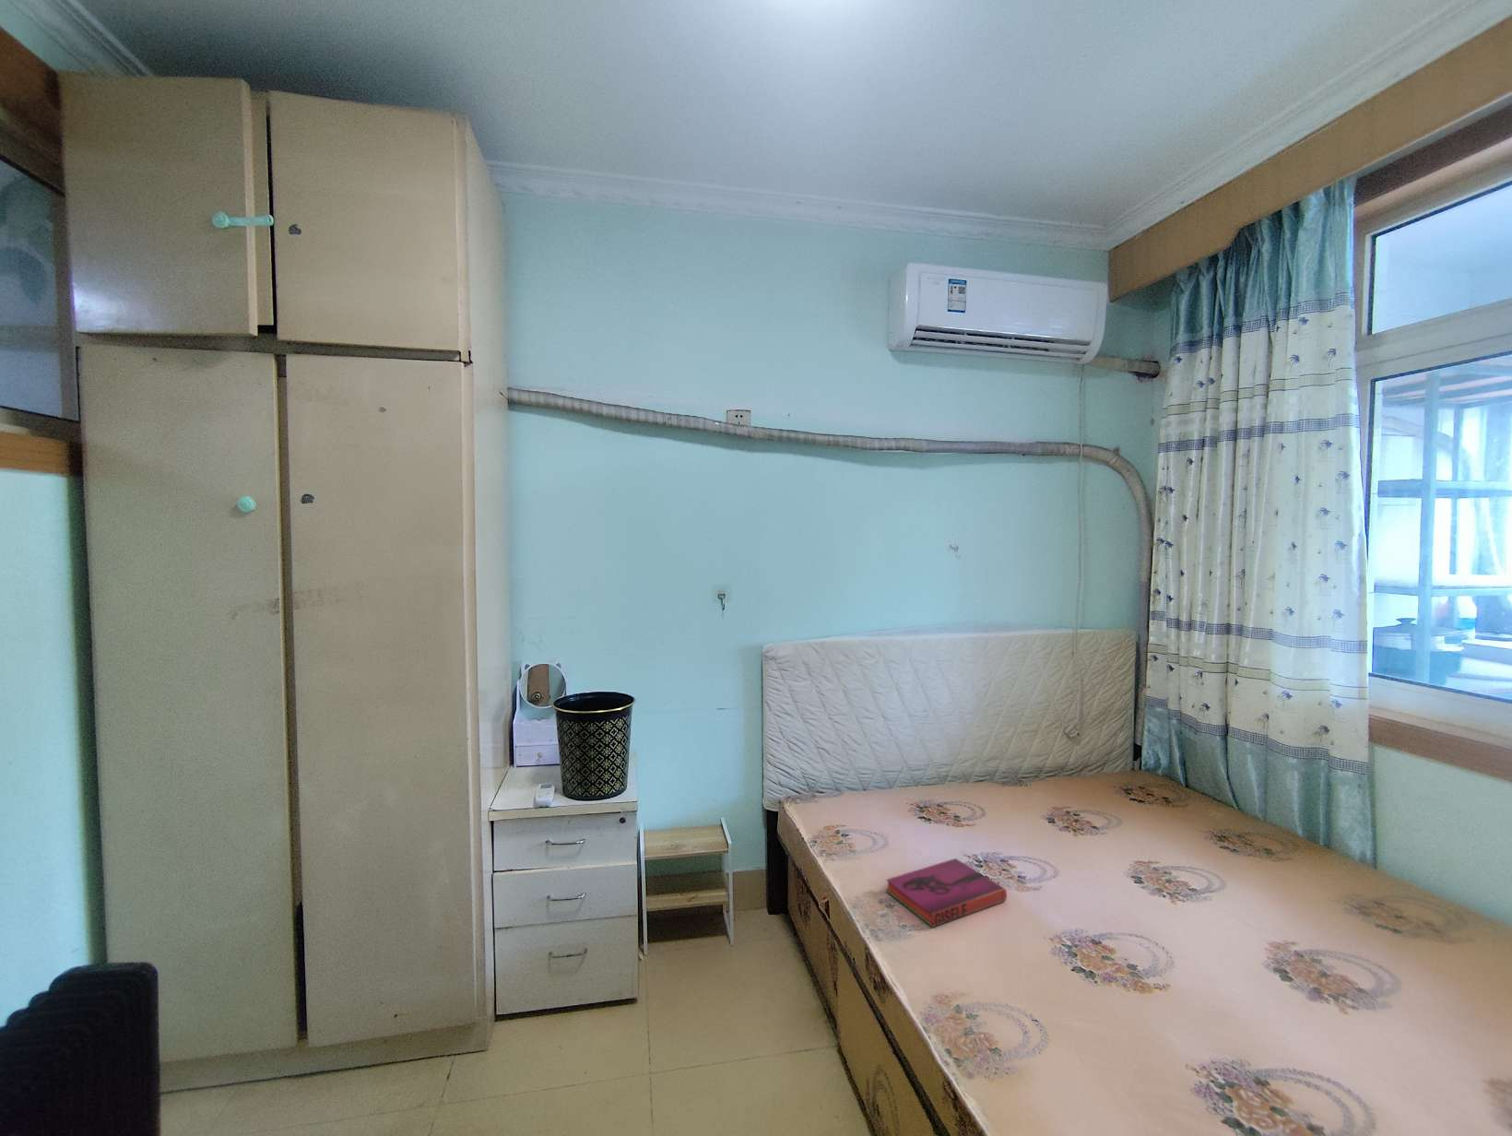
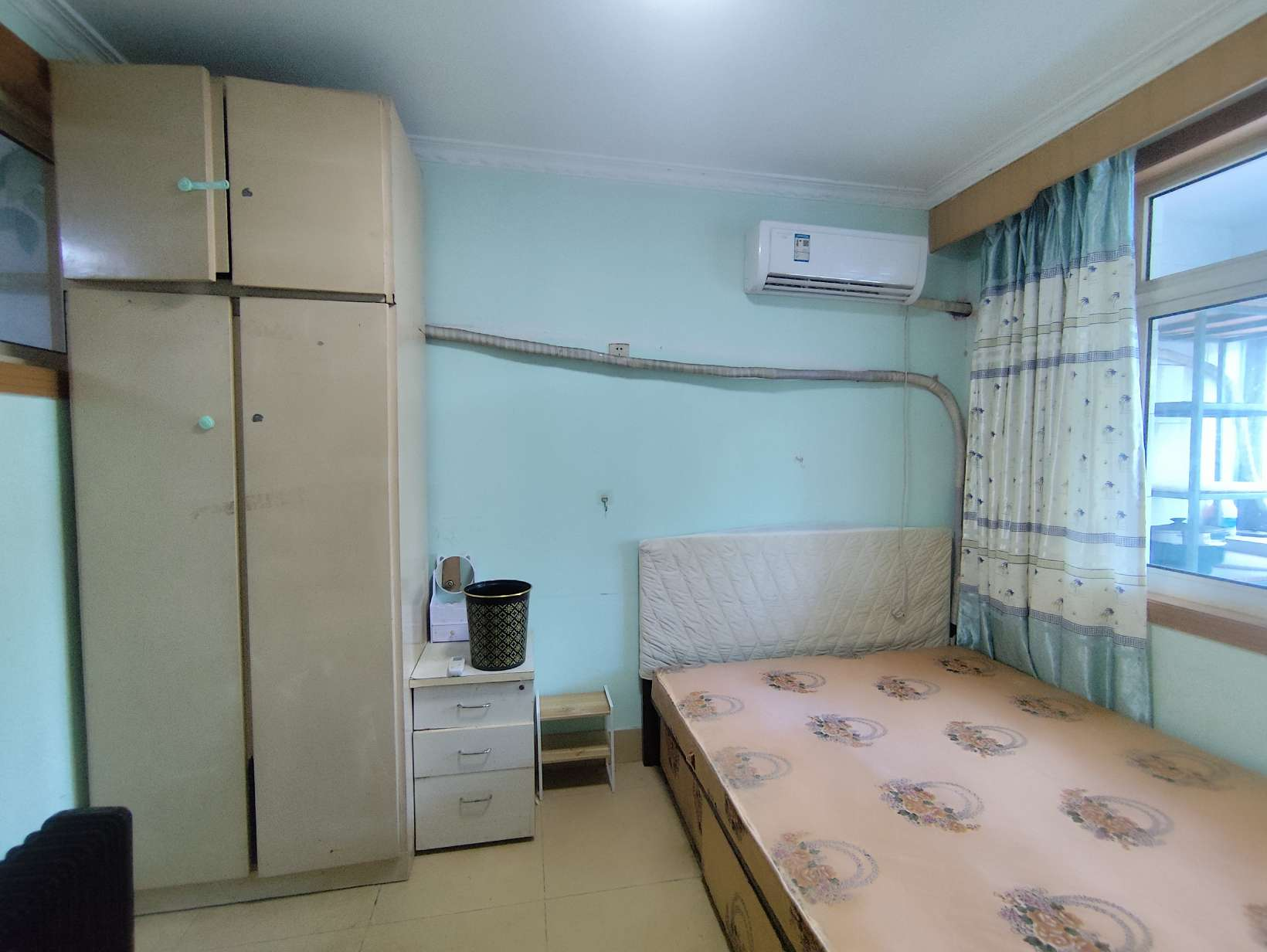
- hardback book (945, 890)
